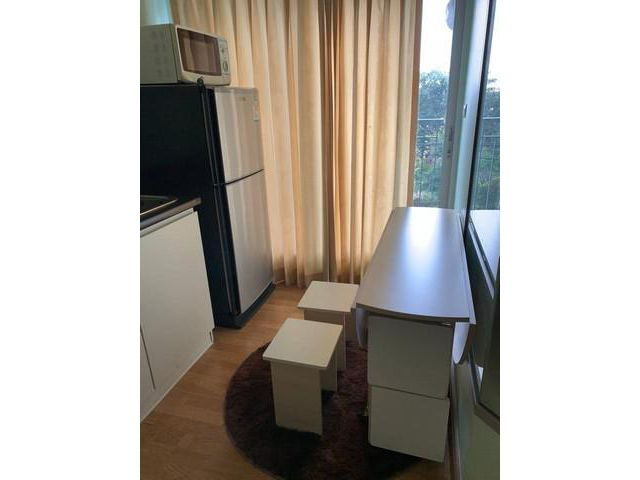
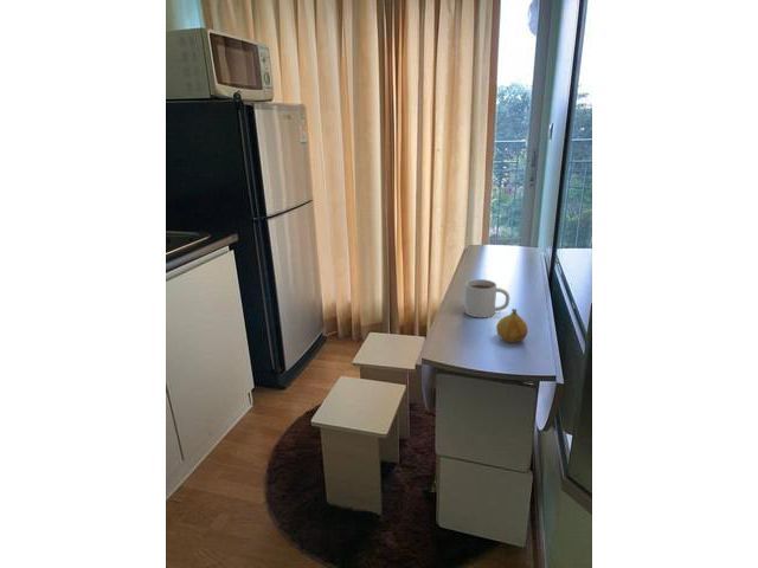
+ fruit (512, 323)
+ mug (487, 298)
